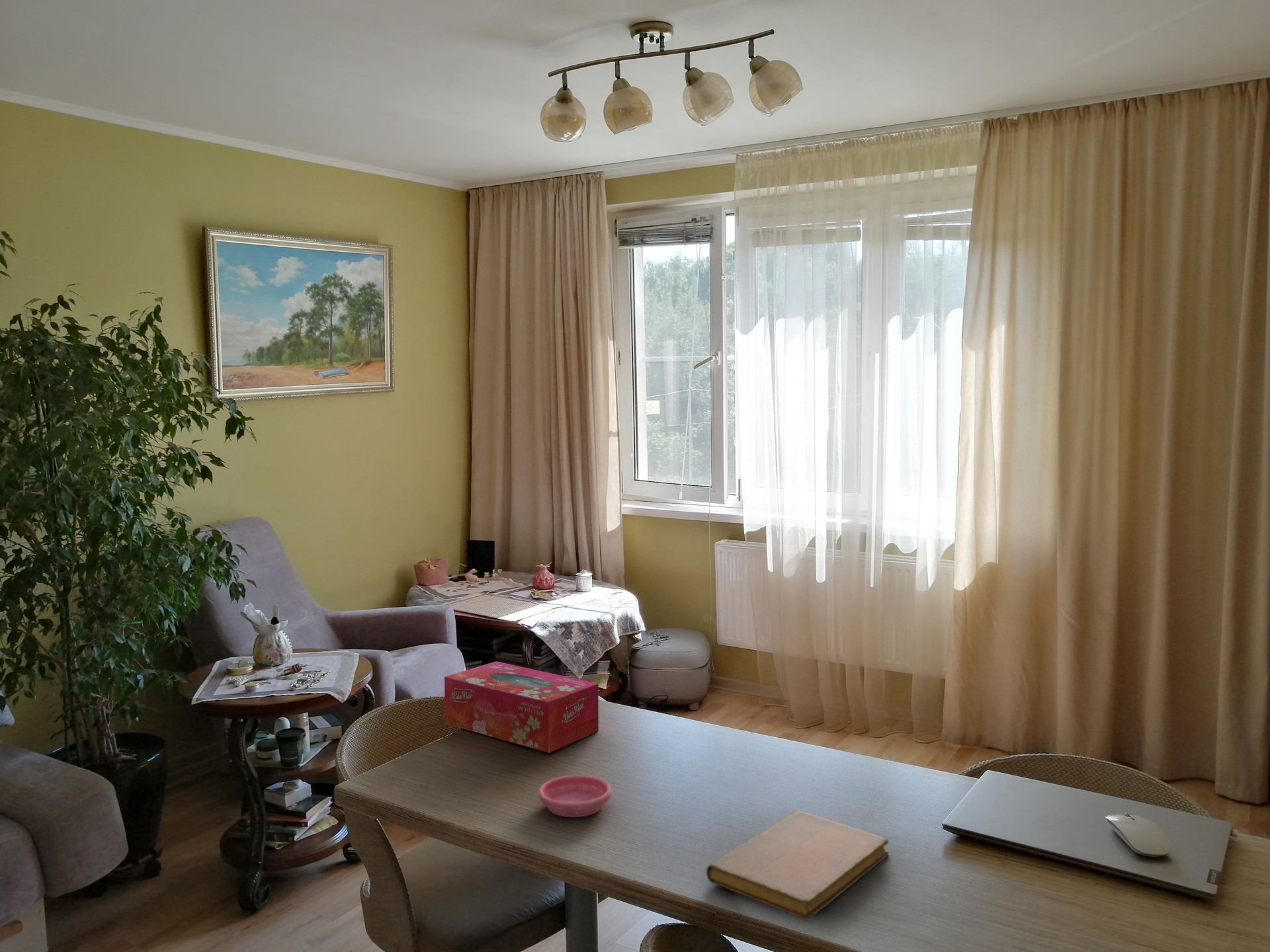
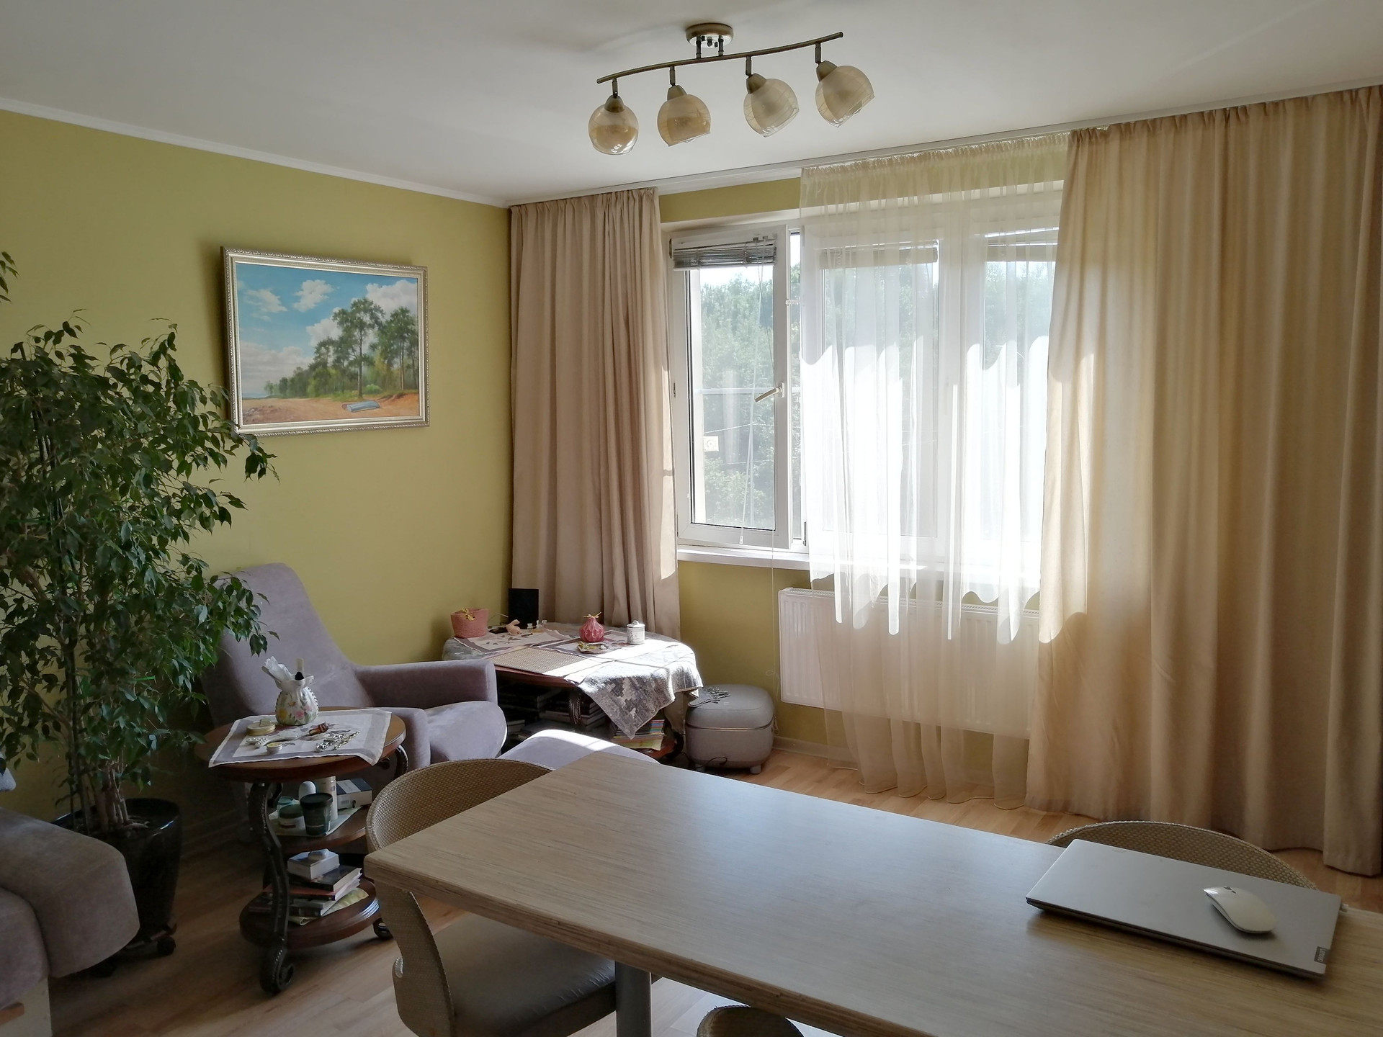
- tissue box (521, 703)
- notebook (800, 859)
- saucer (575, 797)
